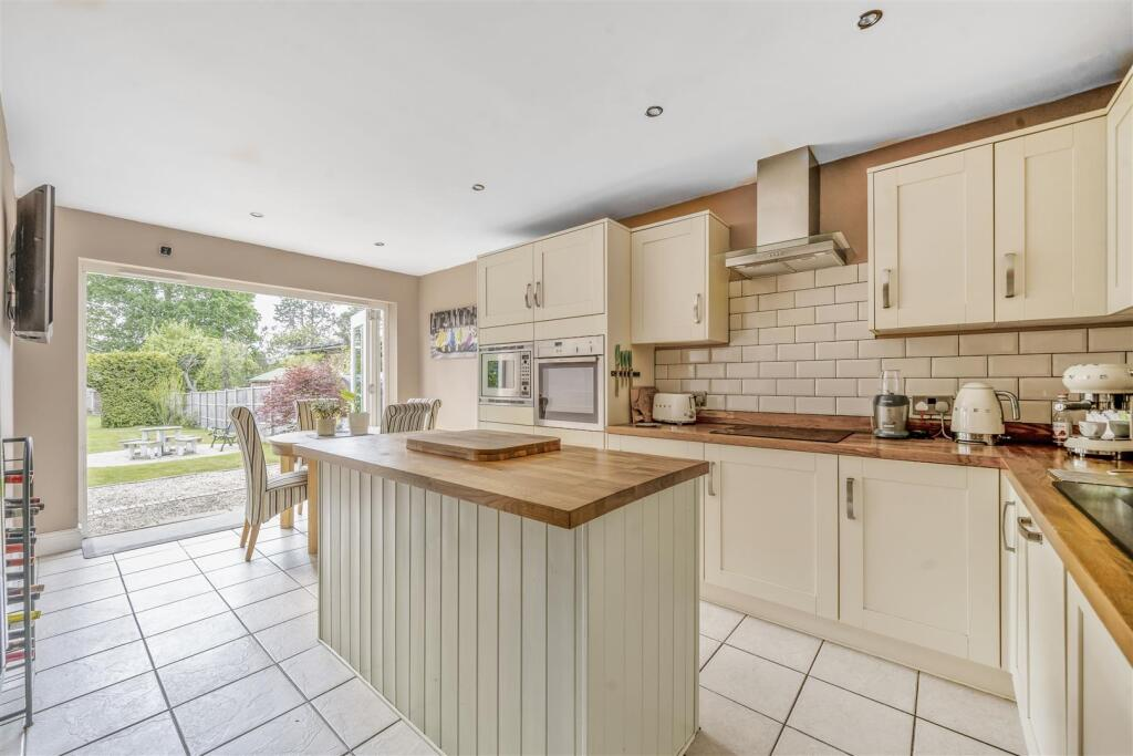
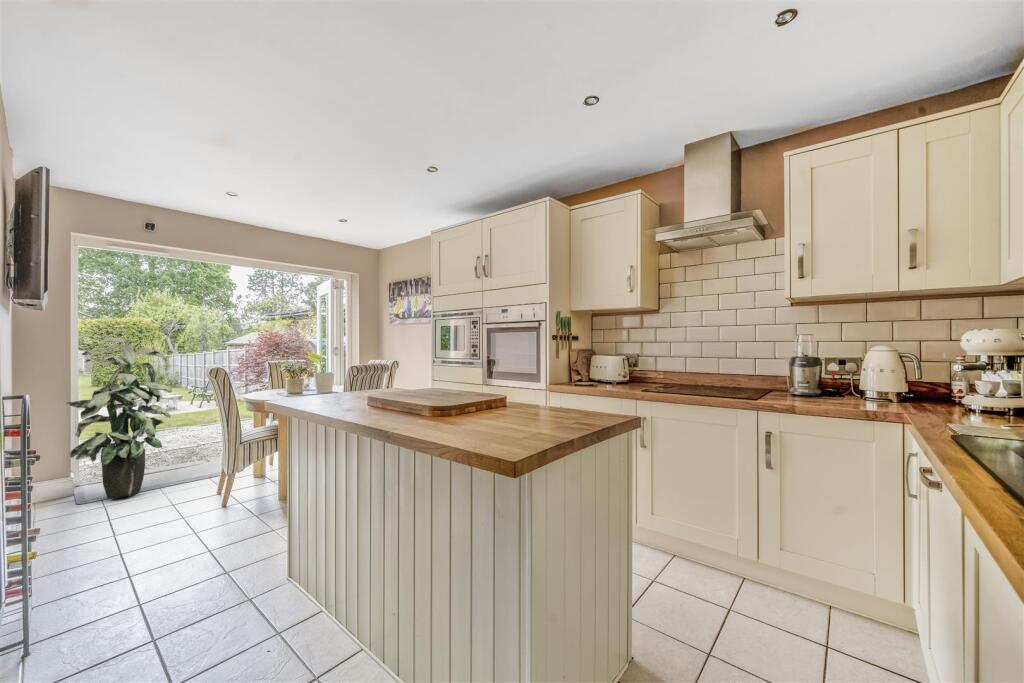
+ indoor plant (120, 416)
